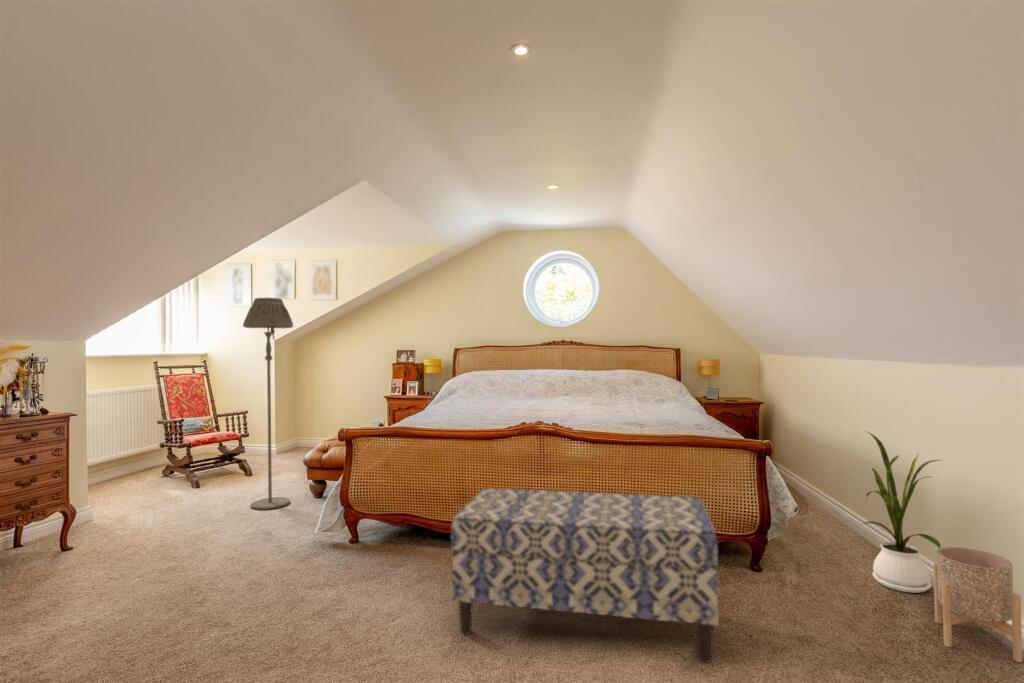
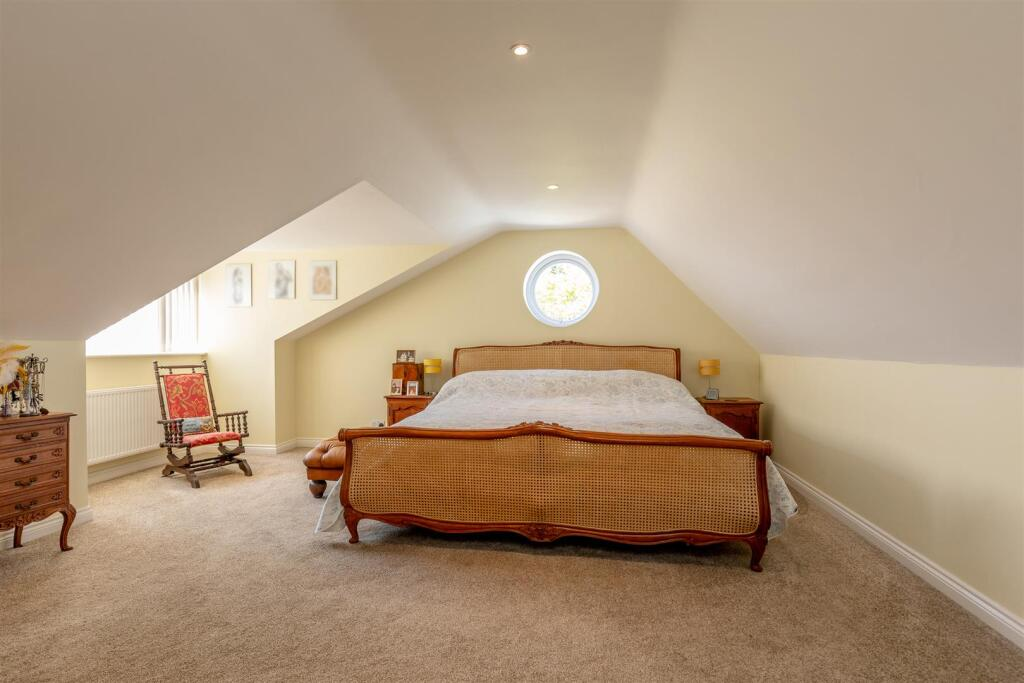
- planter (974, 598)
- house plant (896, 509)
- floor lamp (269, 401)
- bench (583, 563)
